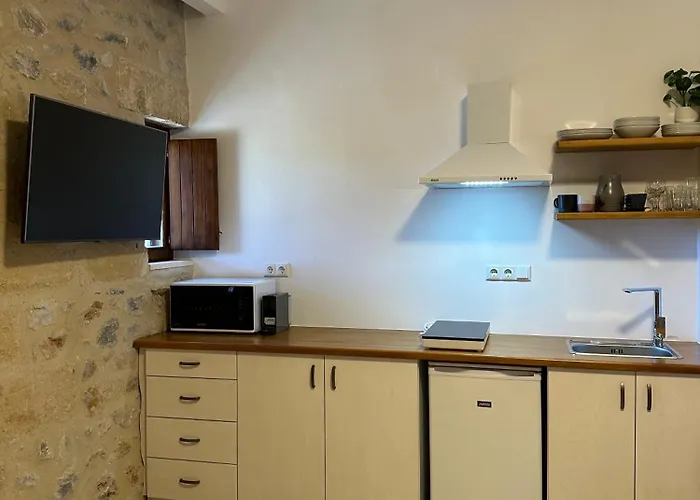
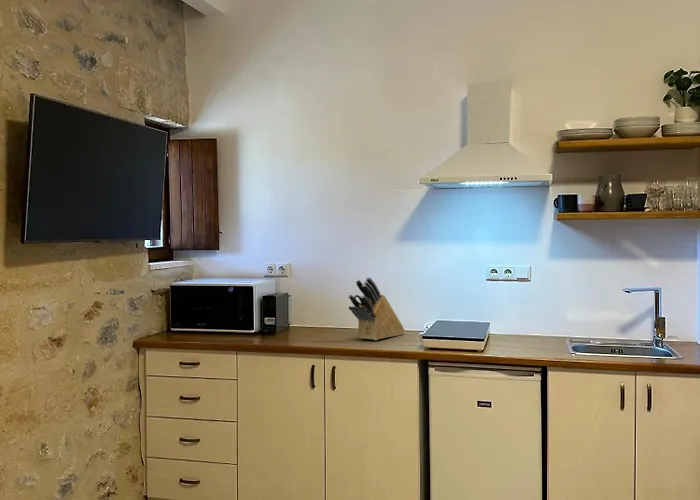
+ knife block (376, 307)
